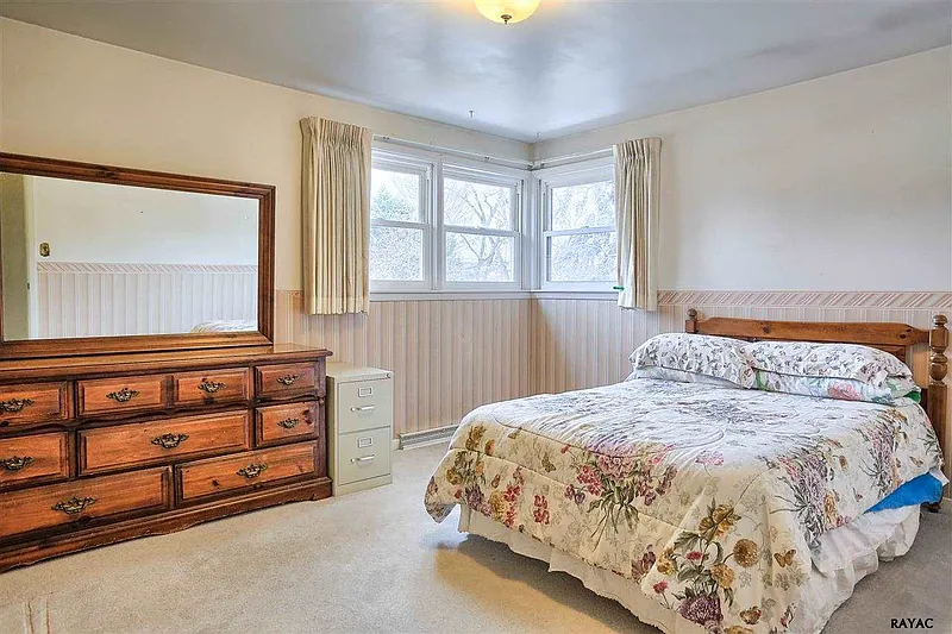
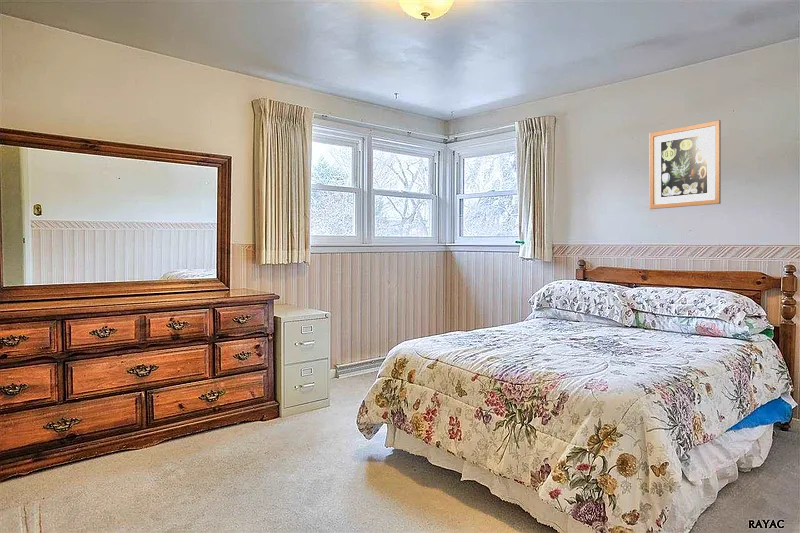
+ wall art (683, 166)
